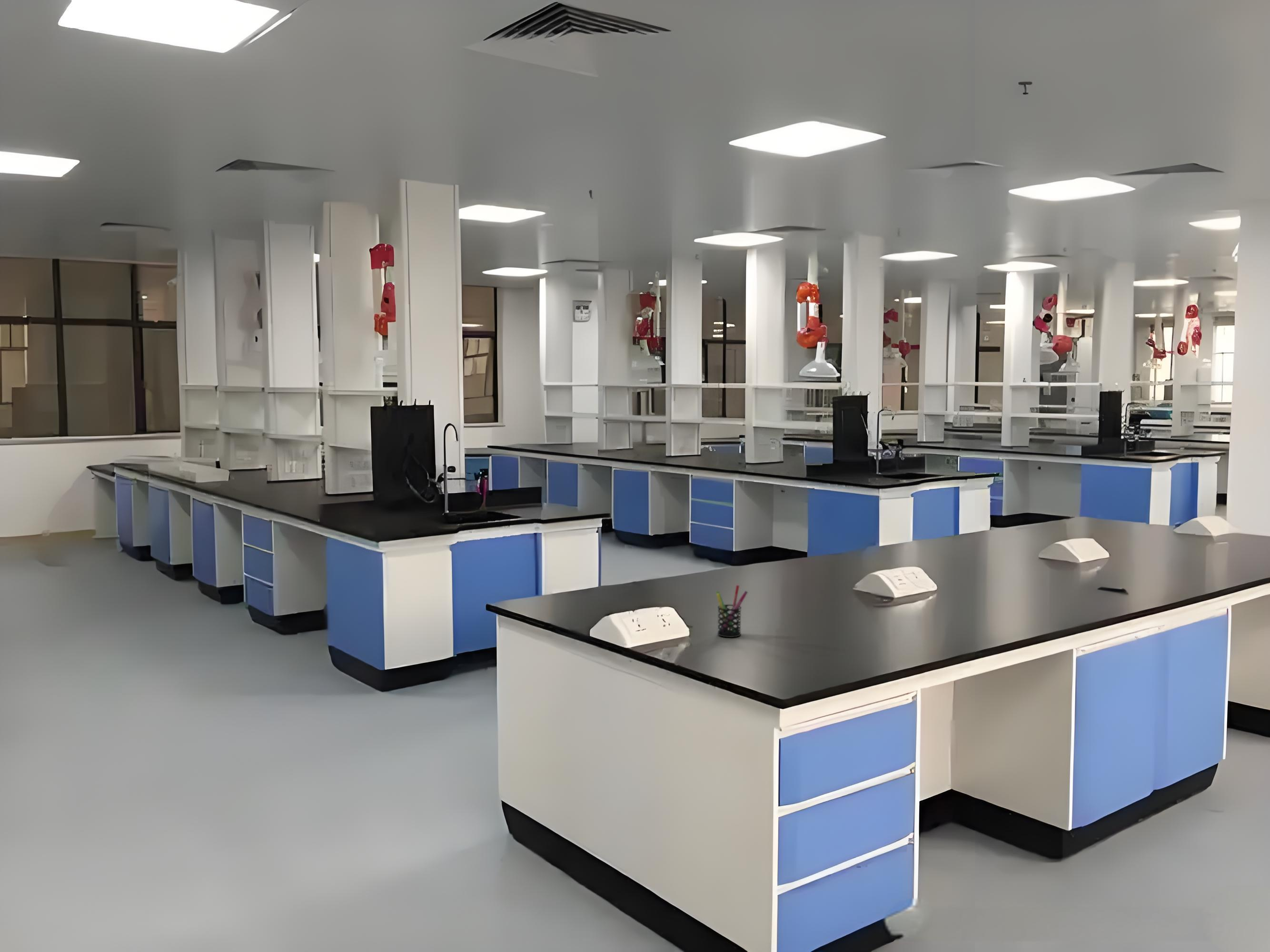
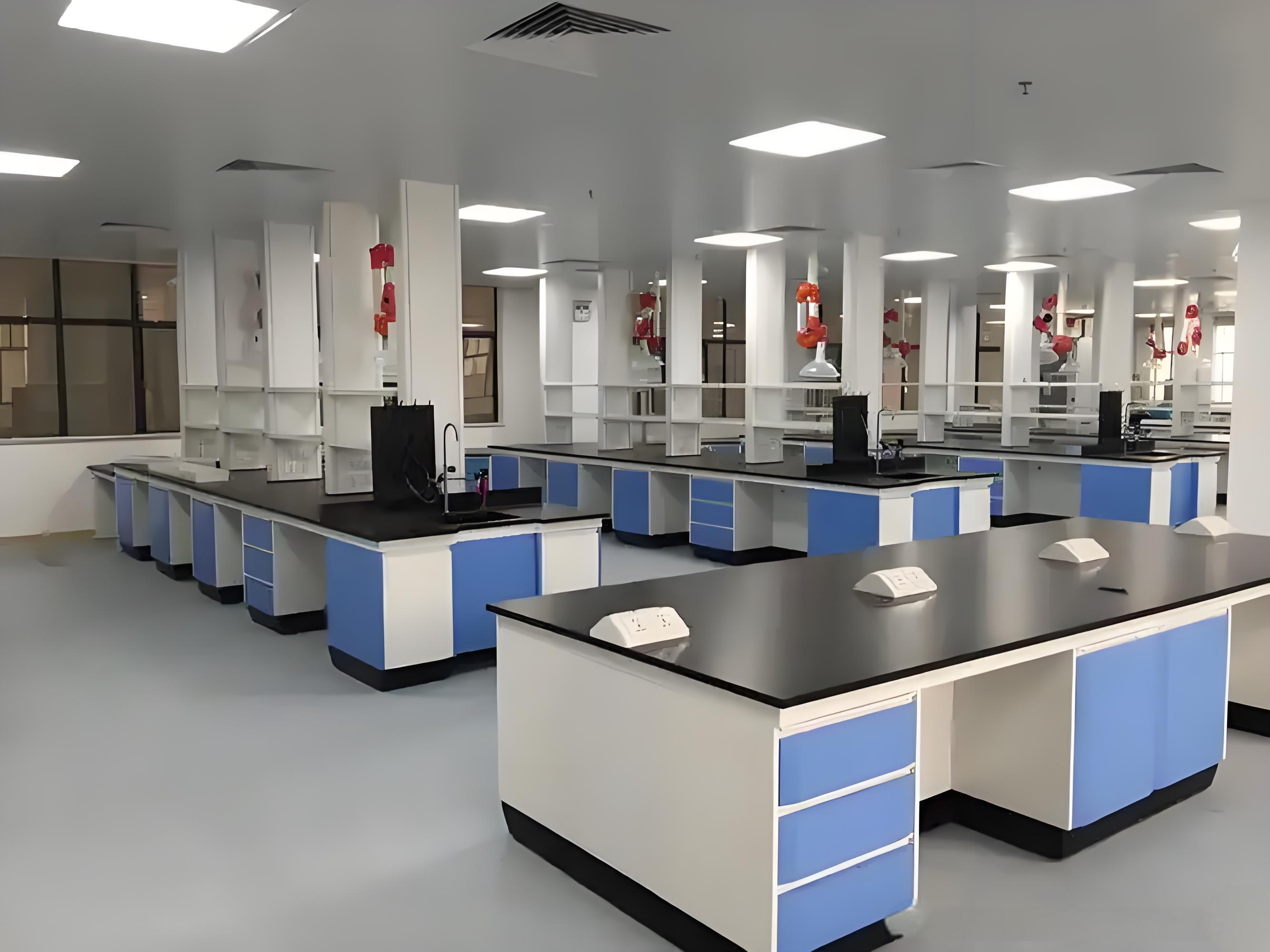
- pen holder (728, 610)
